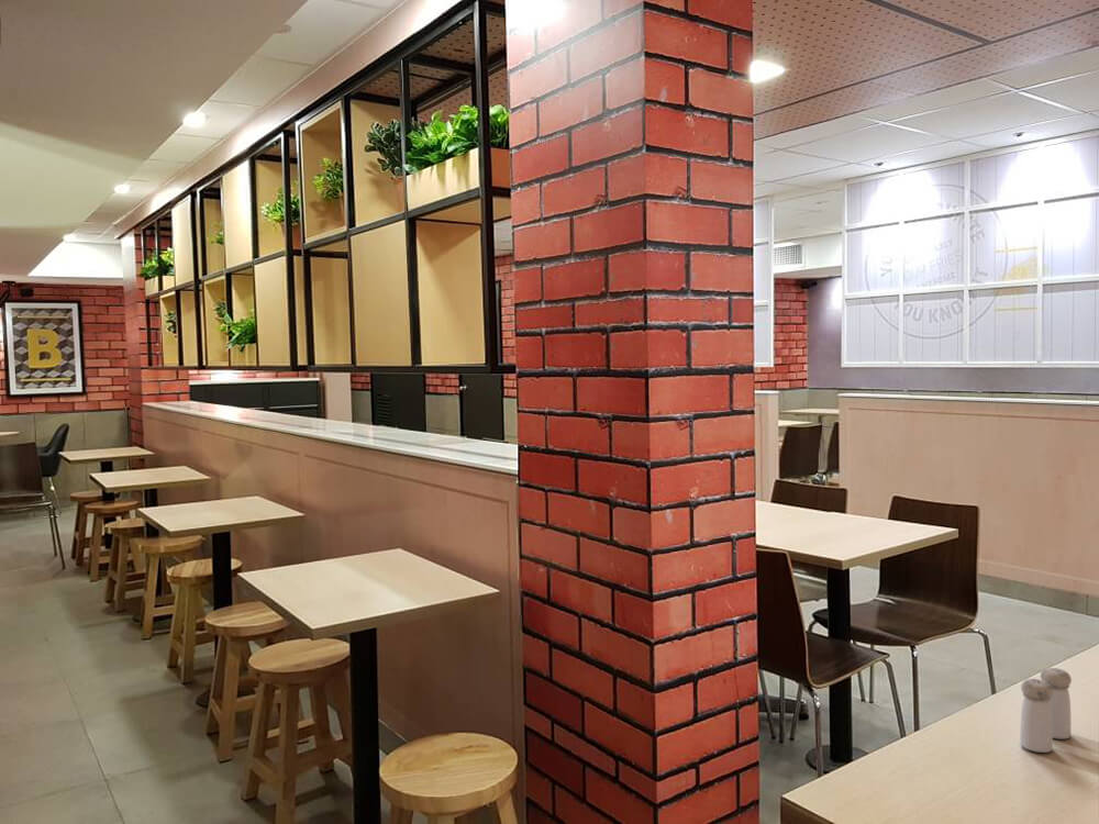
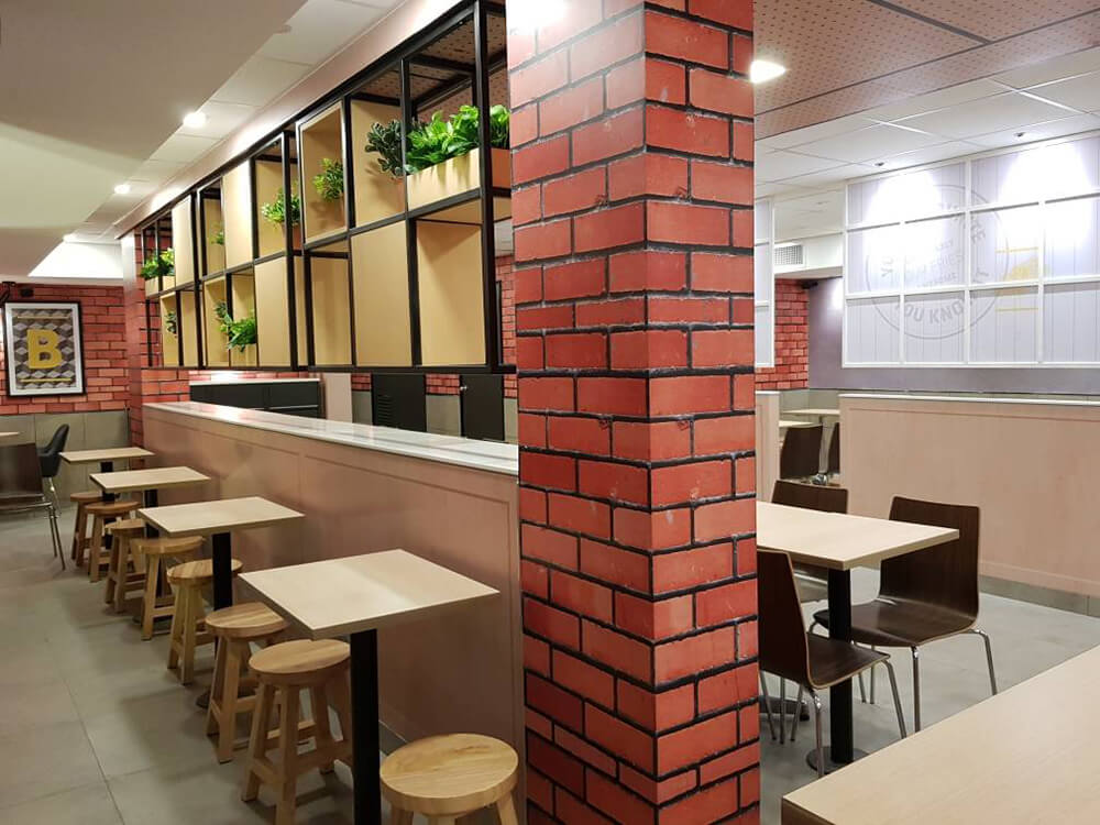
- salt and pepper shaker (1045, 708)
